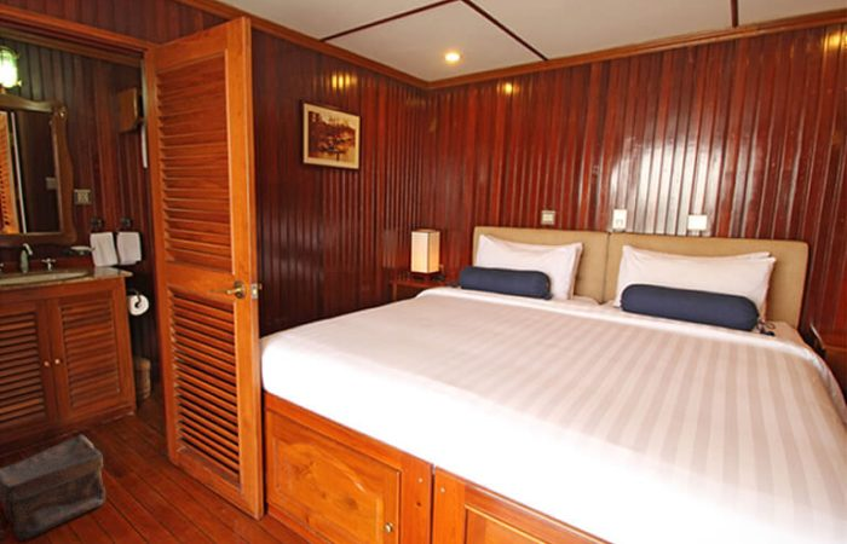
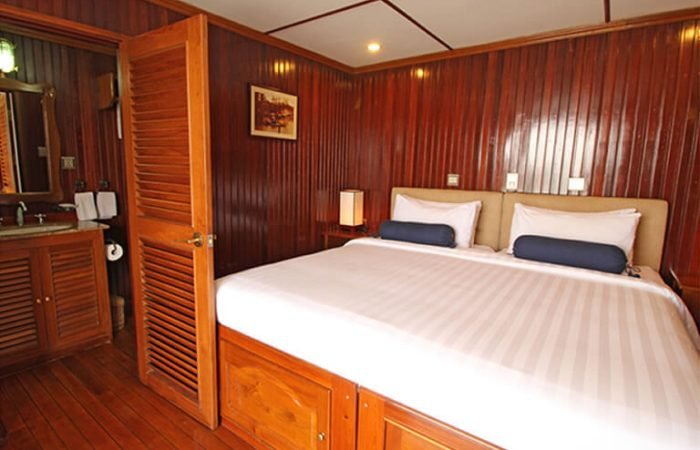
- pouch (51, 484)
